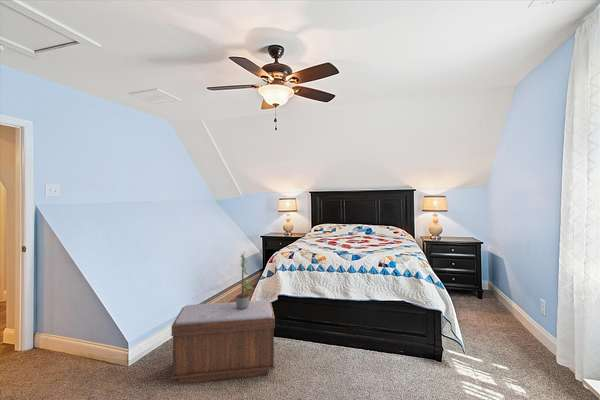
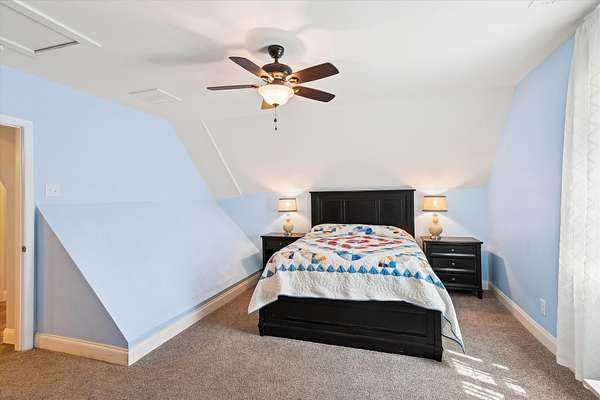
- potted plant (244, 280)
- bench (226, 337)
